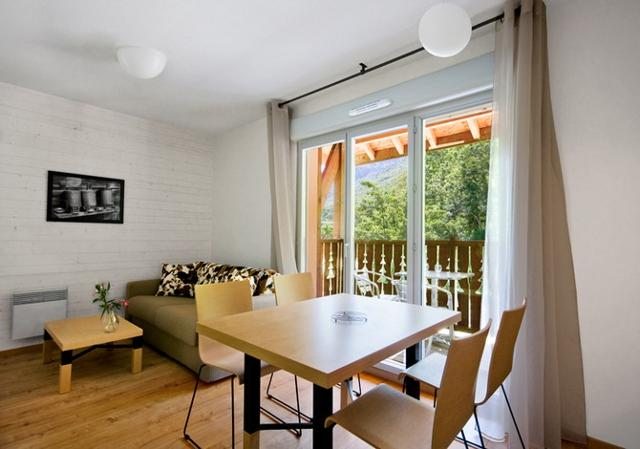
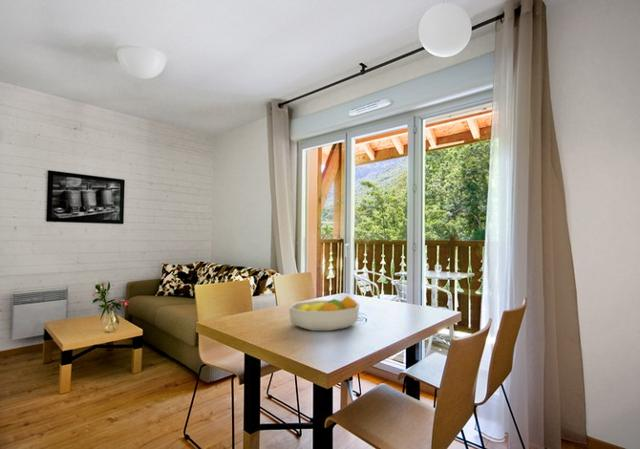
+ fruit bowl (325, 311)
